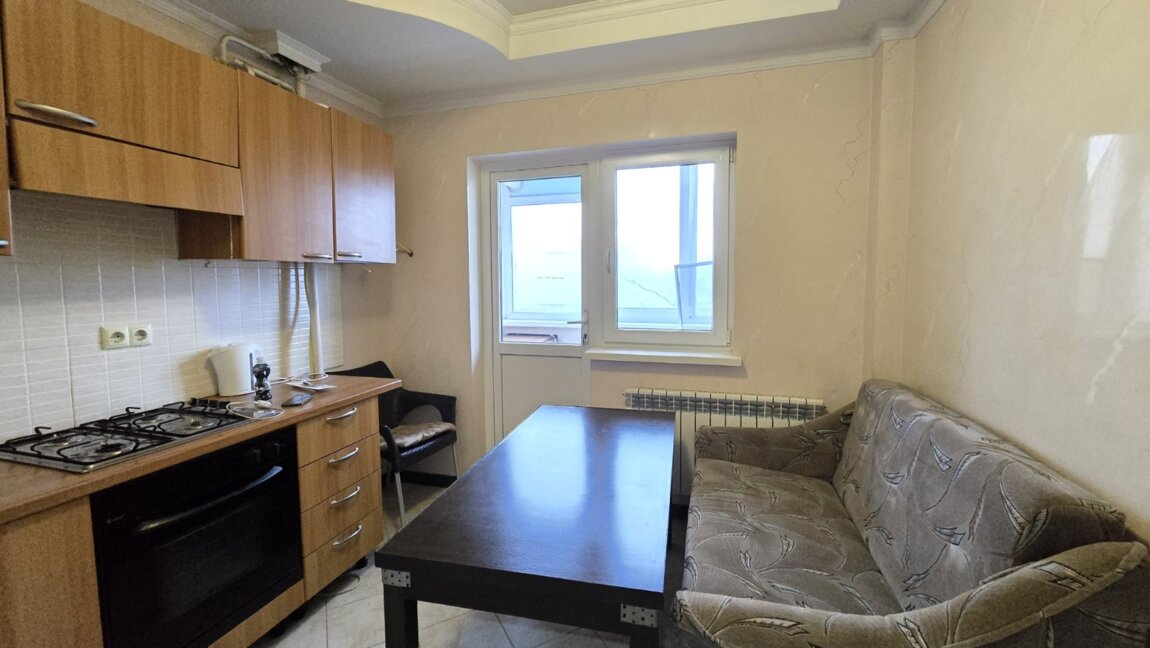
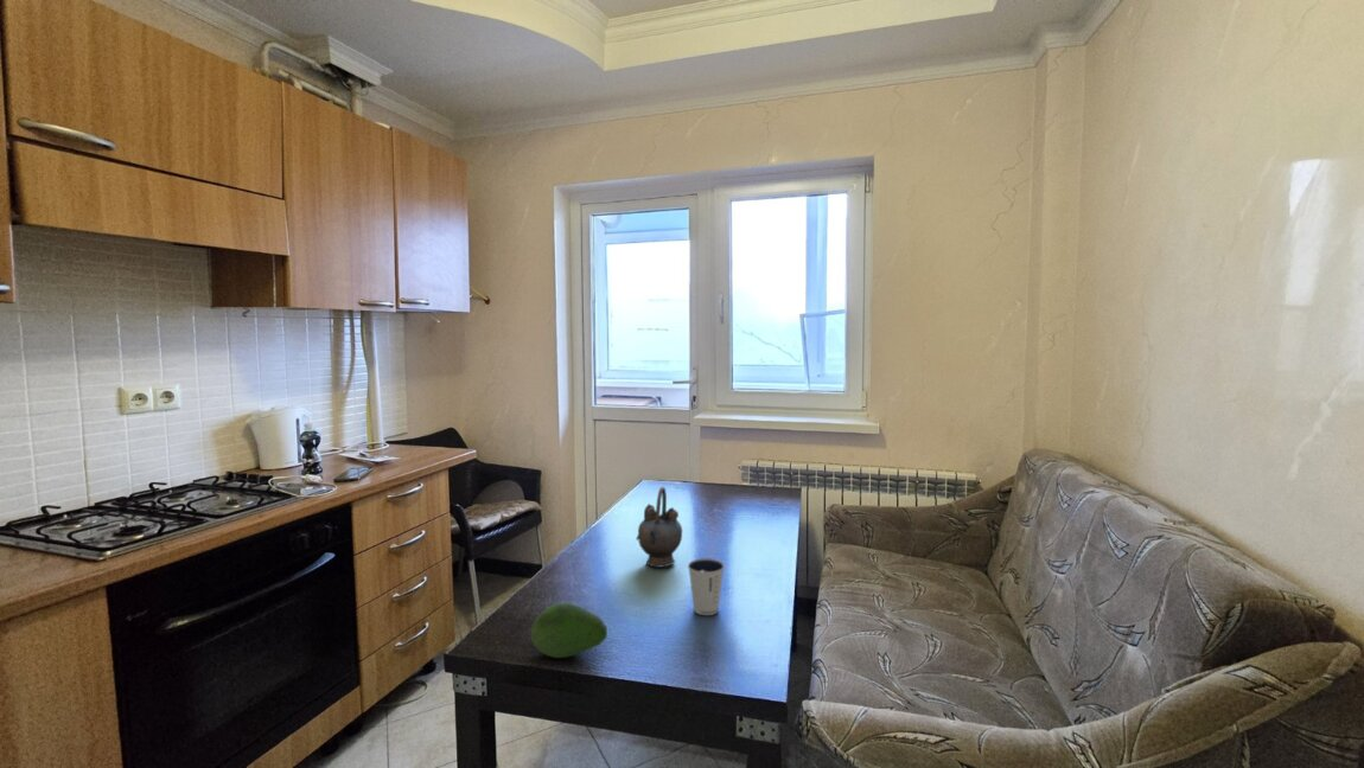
+ dixie cup (706, 587)
+ fruit (569, 629)
+ teapot (658, 526)
